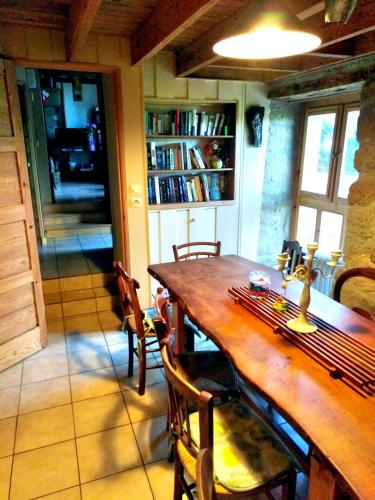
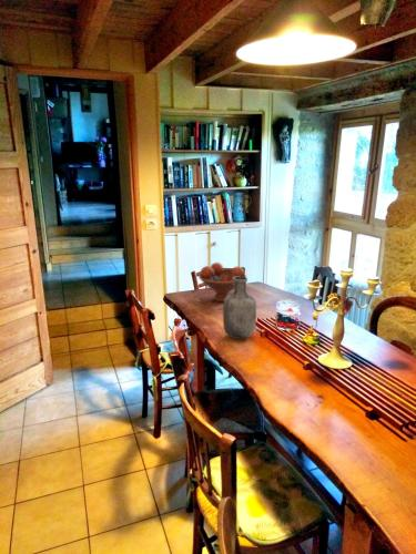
+ fruit bowl (222, 283)
+ vase (240, 307)
